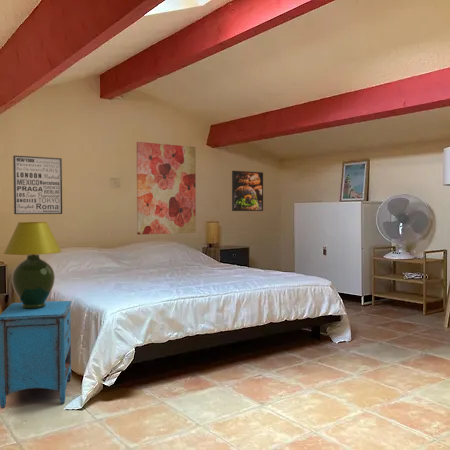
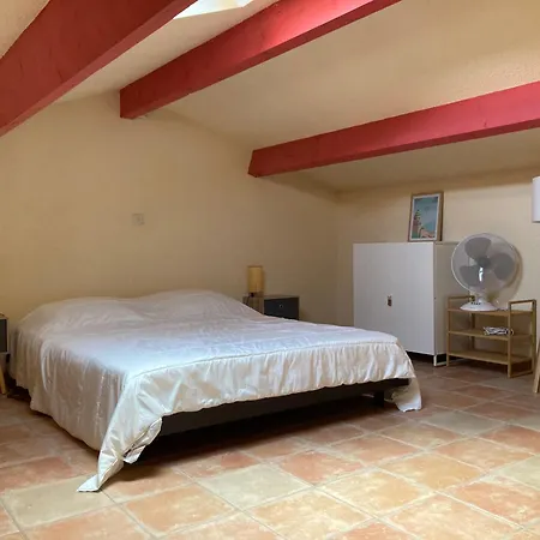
- wall art (167, 189)
- table lamp (33, 264)
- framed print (247, 191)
- nightstand (37, 350)
- wall art (38, 185)
